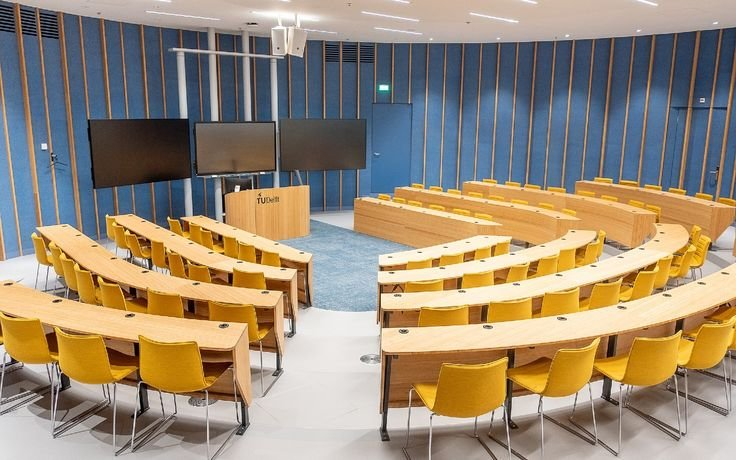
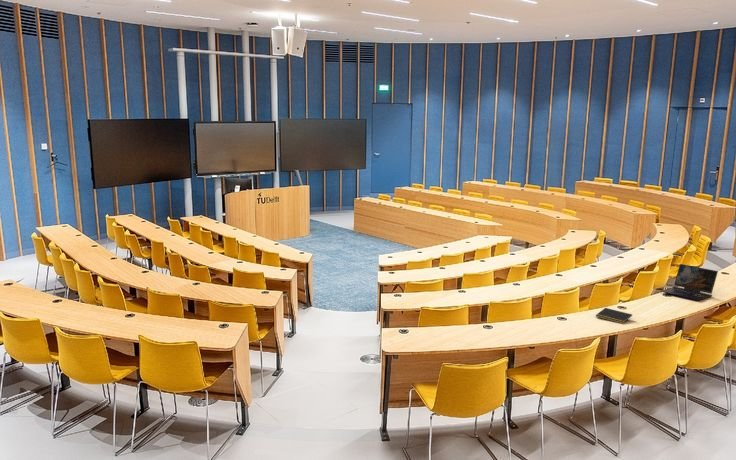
+ laptop (688, 281)
+ notepad (613, 315)
